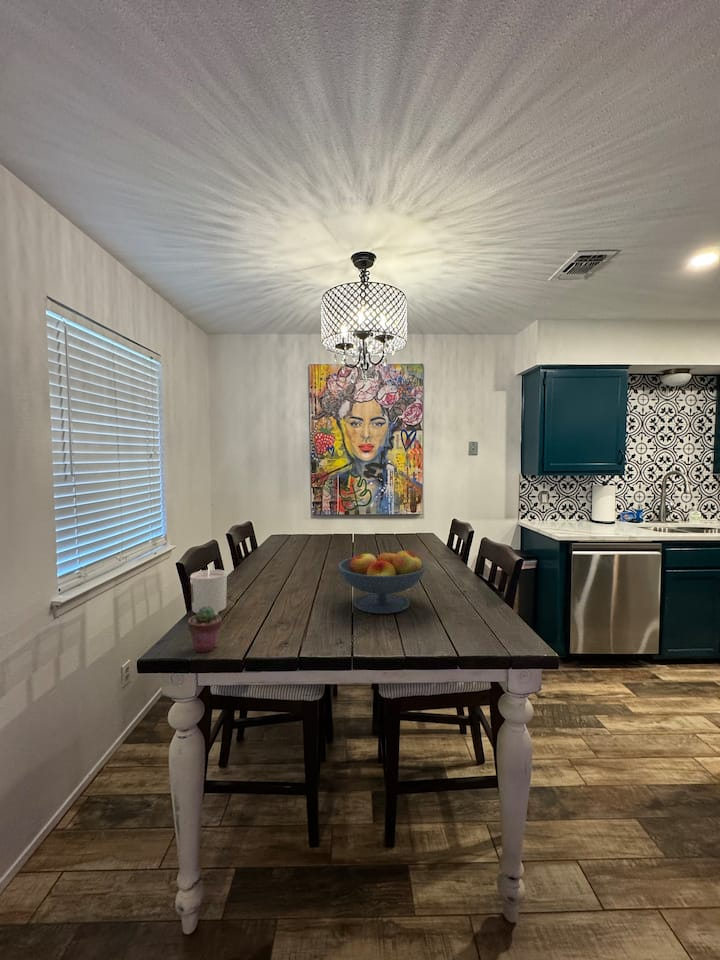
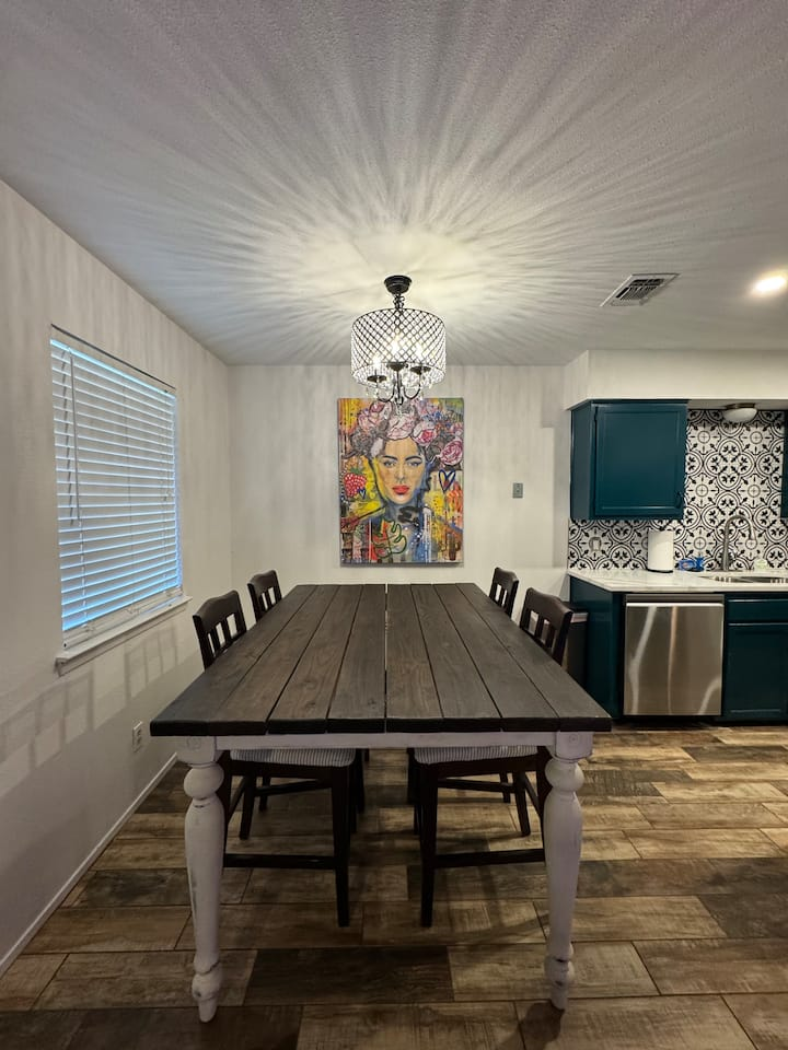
- candle (209, 587)
- potted succulent (205, 627)
- fruit bowl (381, 577)
